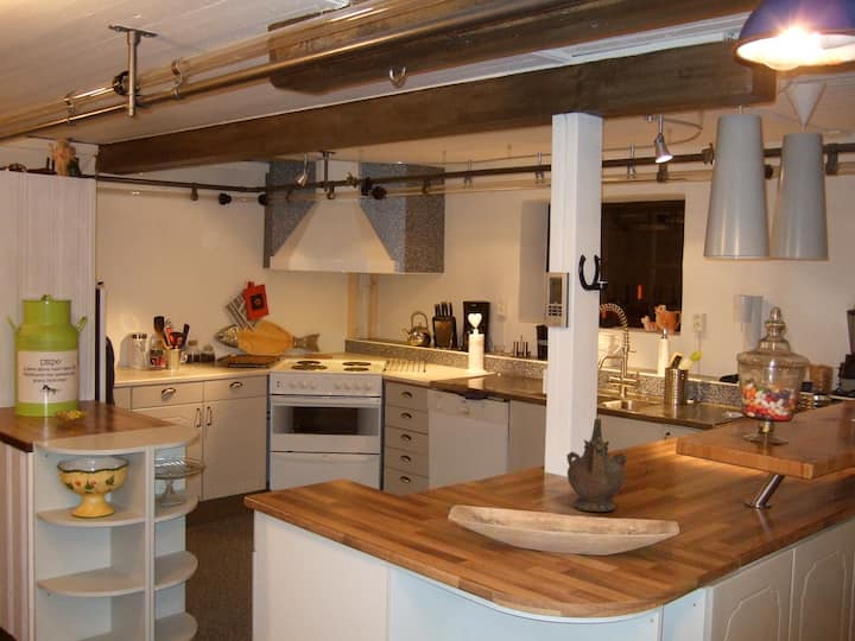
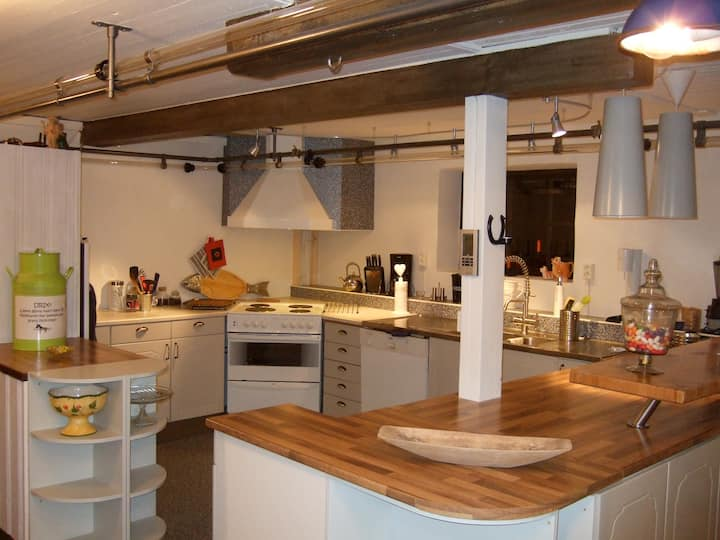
- ceremonial vessel (596, 463)
